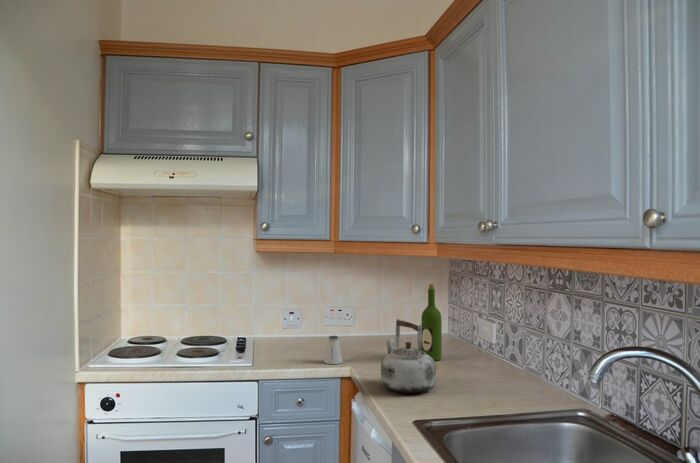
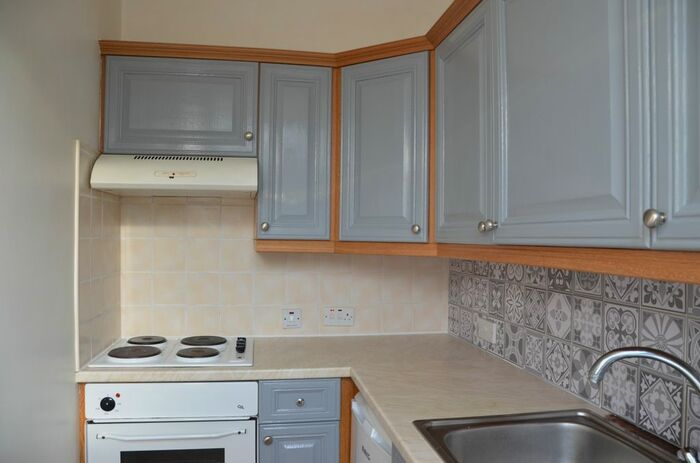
- saltshaker (333, 349)
- kettle (404, 353)
- wine bottle (431, 321)
